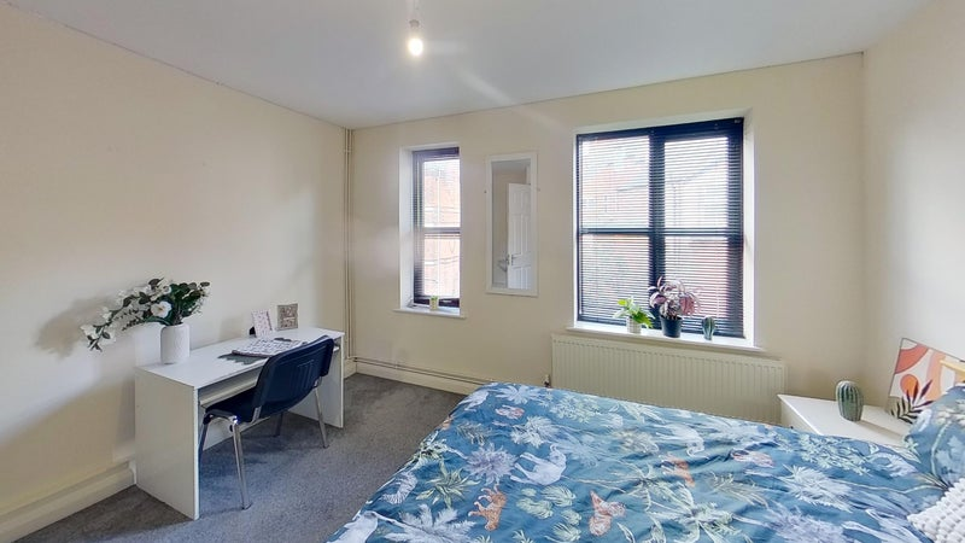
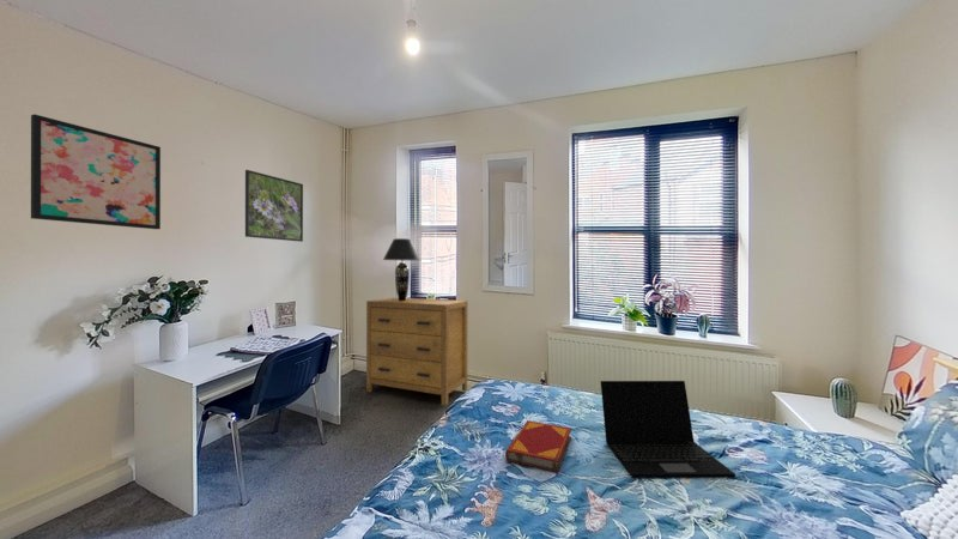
+ laptop (660, 423)
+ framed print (275, 208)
+ table lamp (401, 270)
+ wall art (103, 178)
+ hardback book (540, 443)
+ dresser (416, 345)
